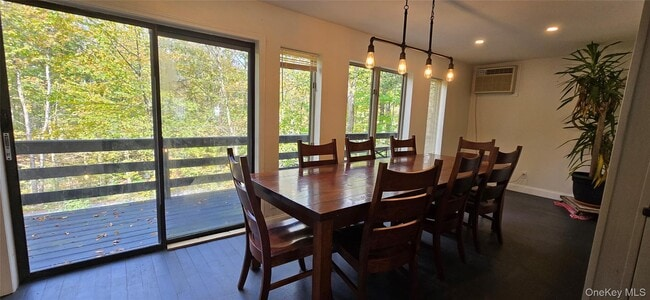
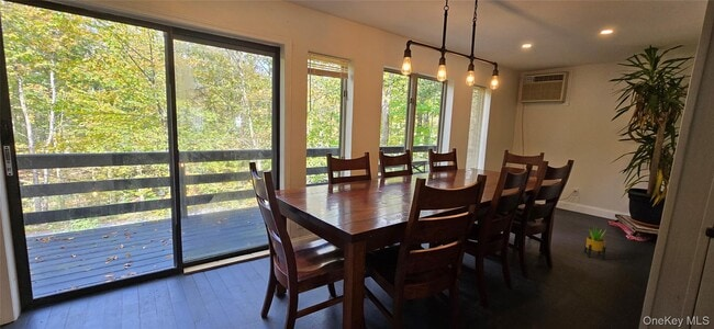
+ potted plant (595, 241)
